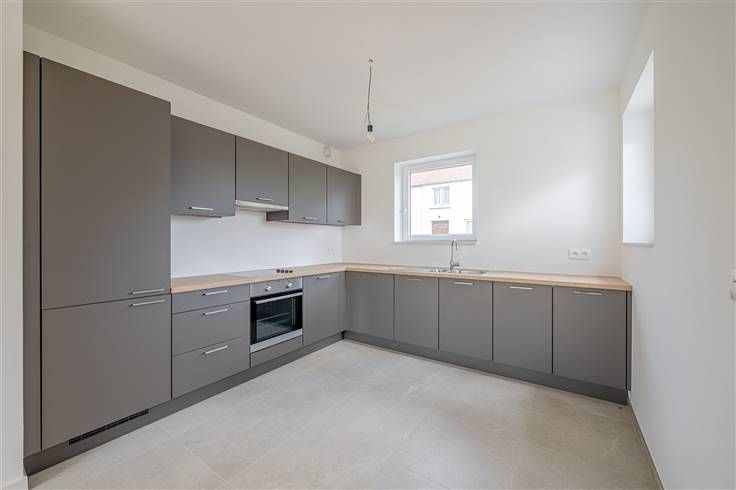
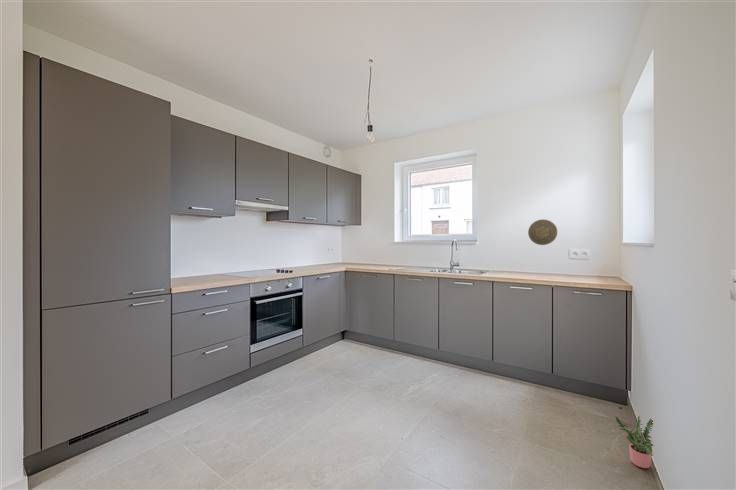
+ decorative plate (542, 232)
+ potted plant (635, 442)
